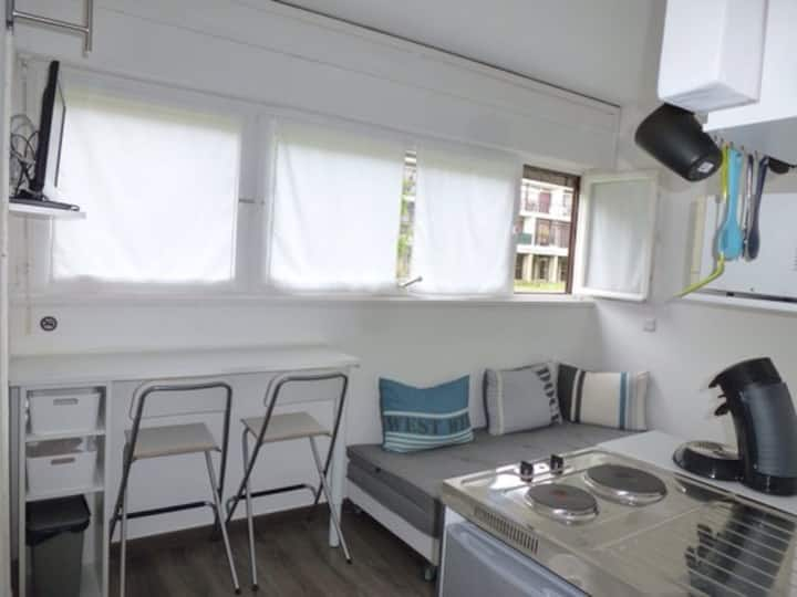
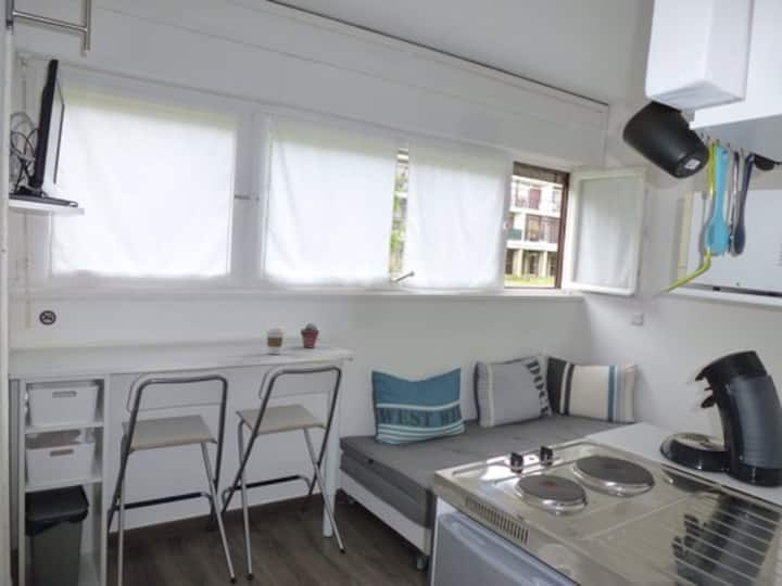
+ coffee cup (275, 340)
+ potted succulent (310, 334)
